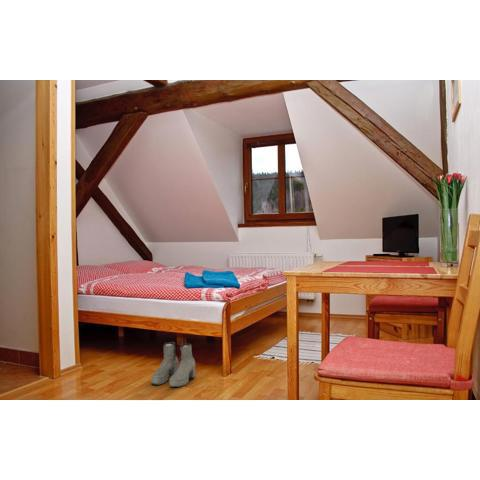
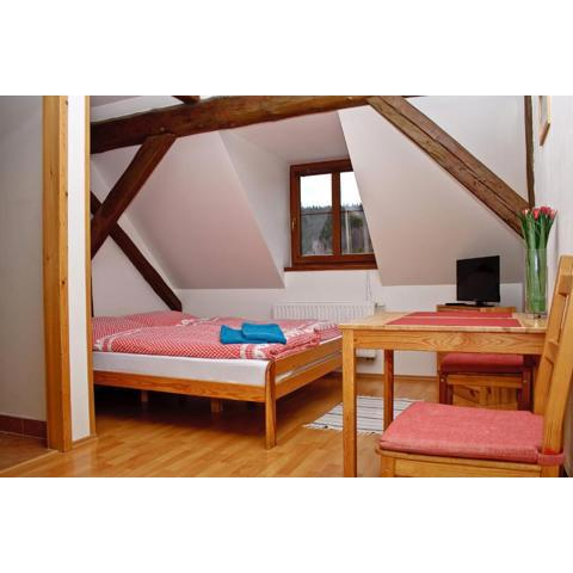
- boots (174, 363)
